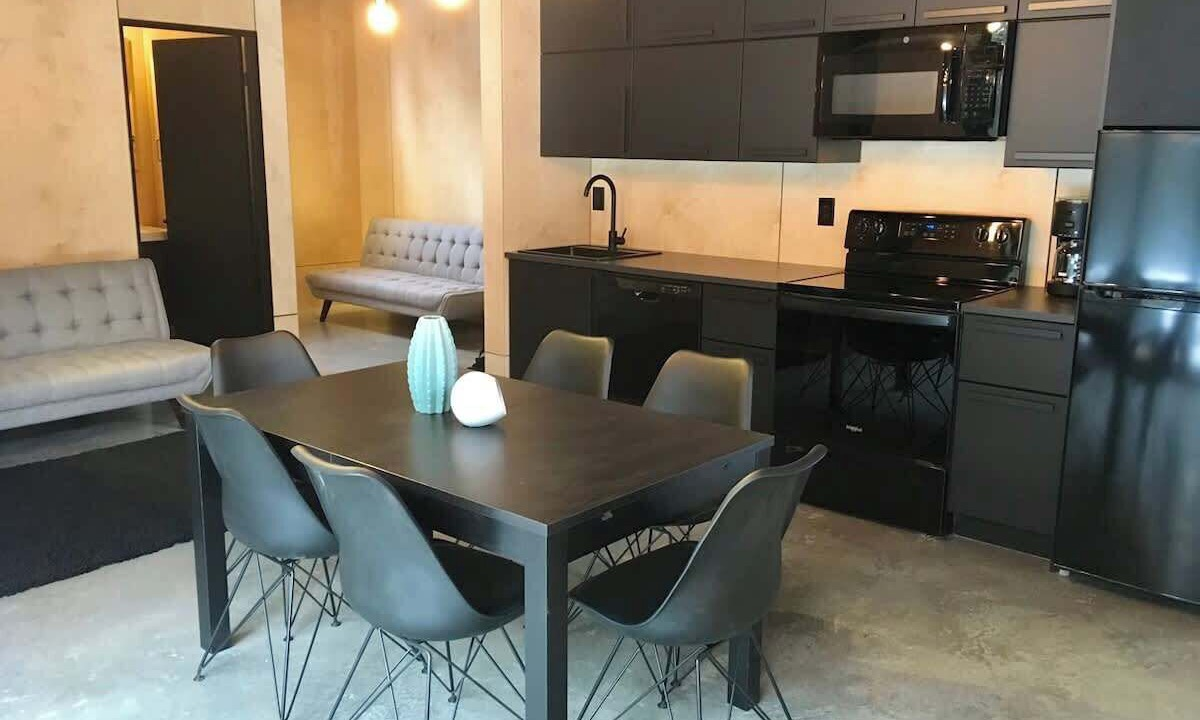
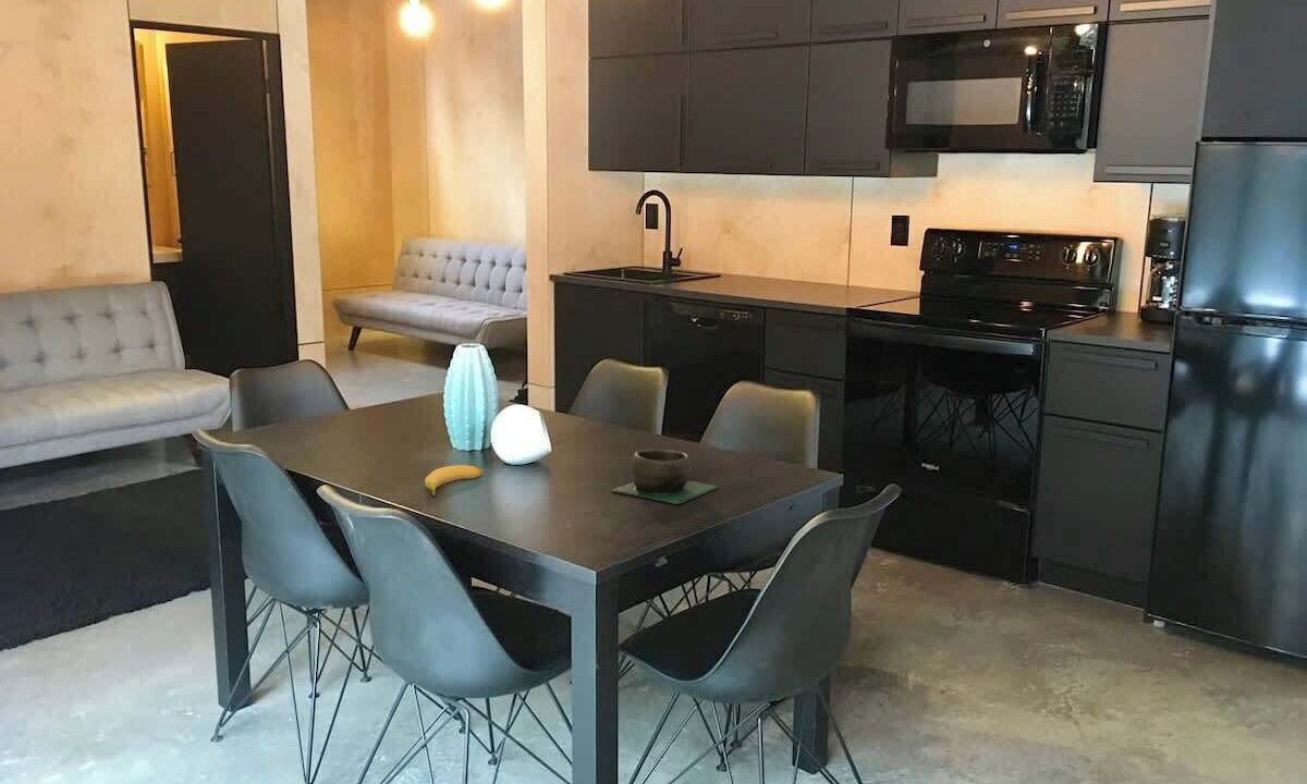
+ banana (452, 476)
+ bowl (665, 470)
